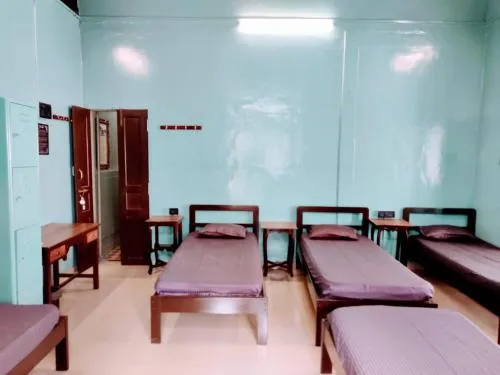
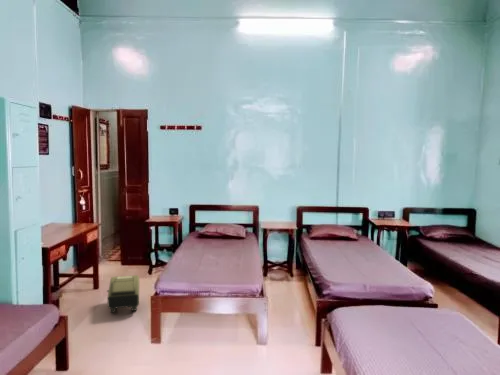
+ backpack (123, 293)
